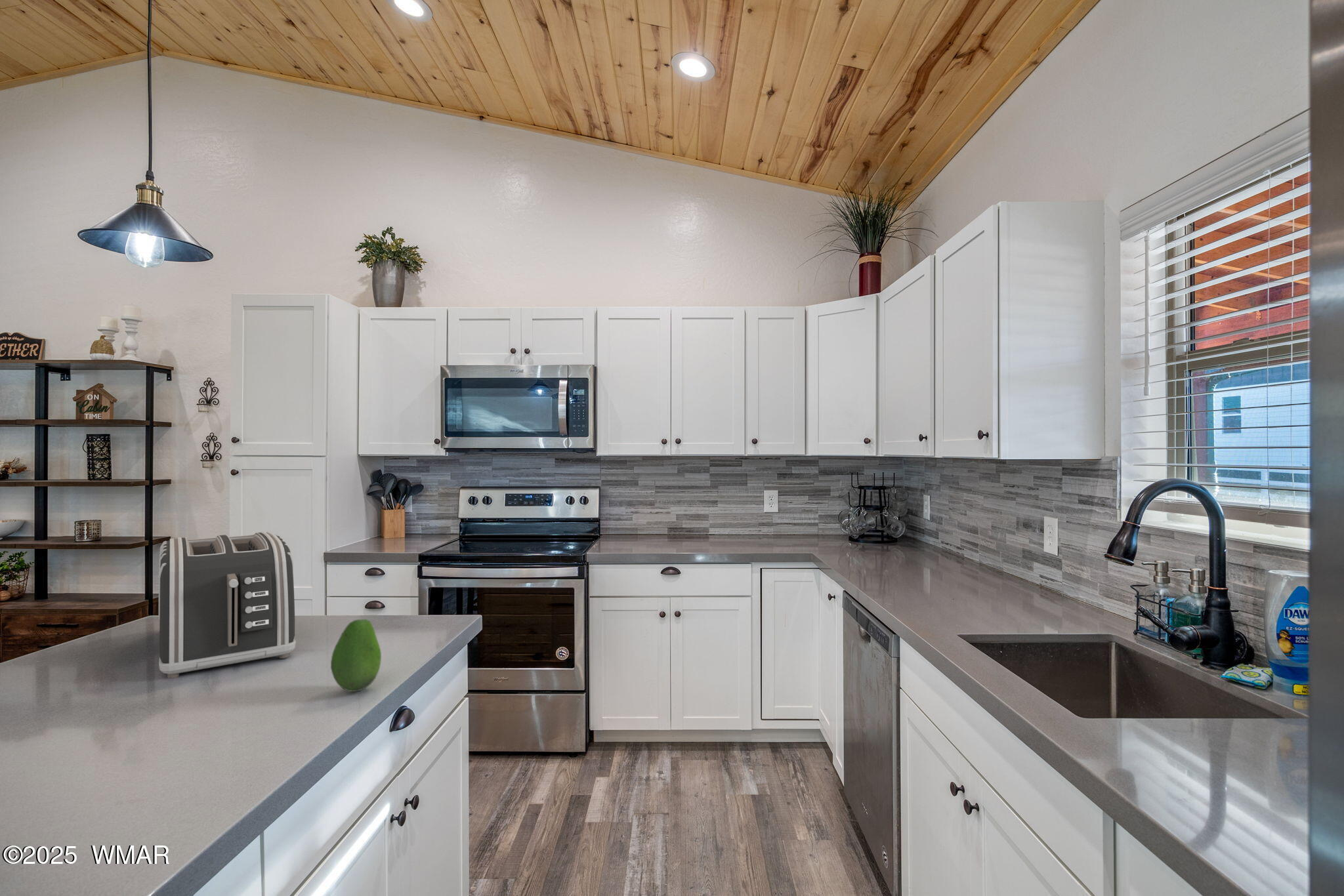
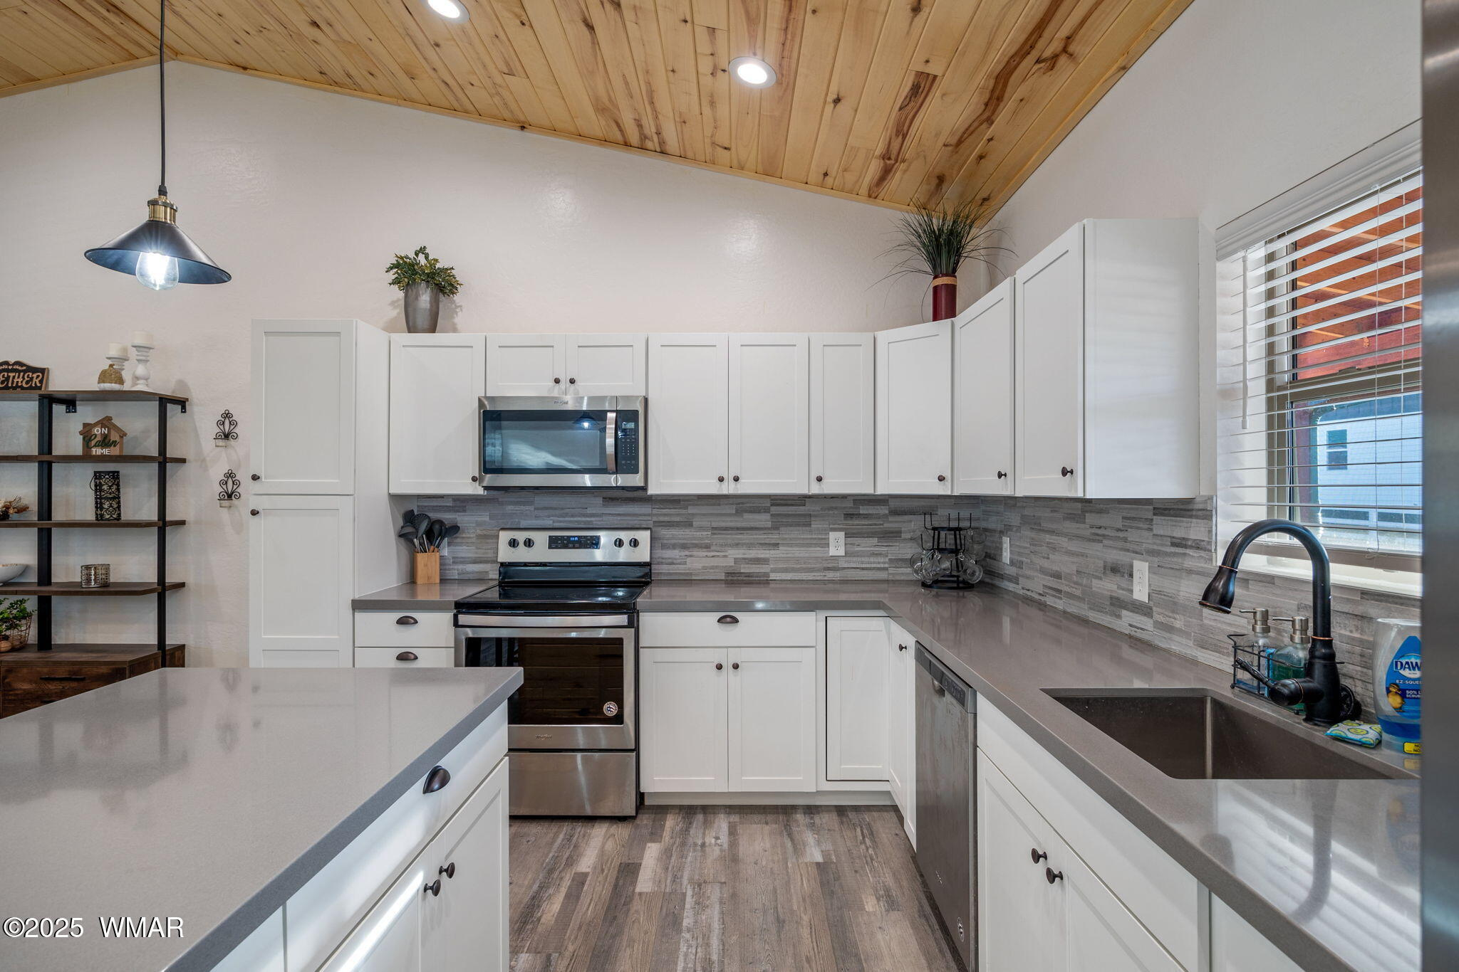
- toaster (224, 590)
- fruit (356, 655)
